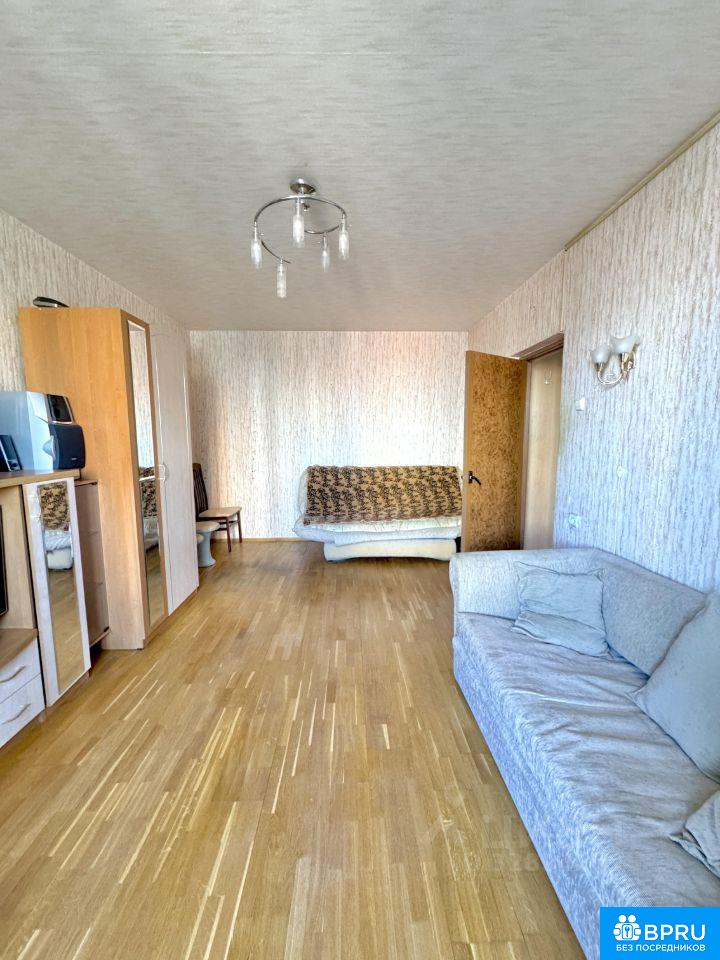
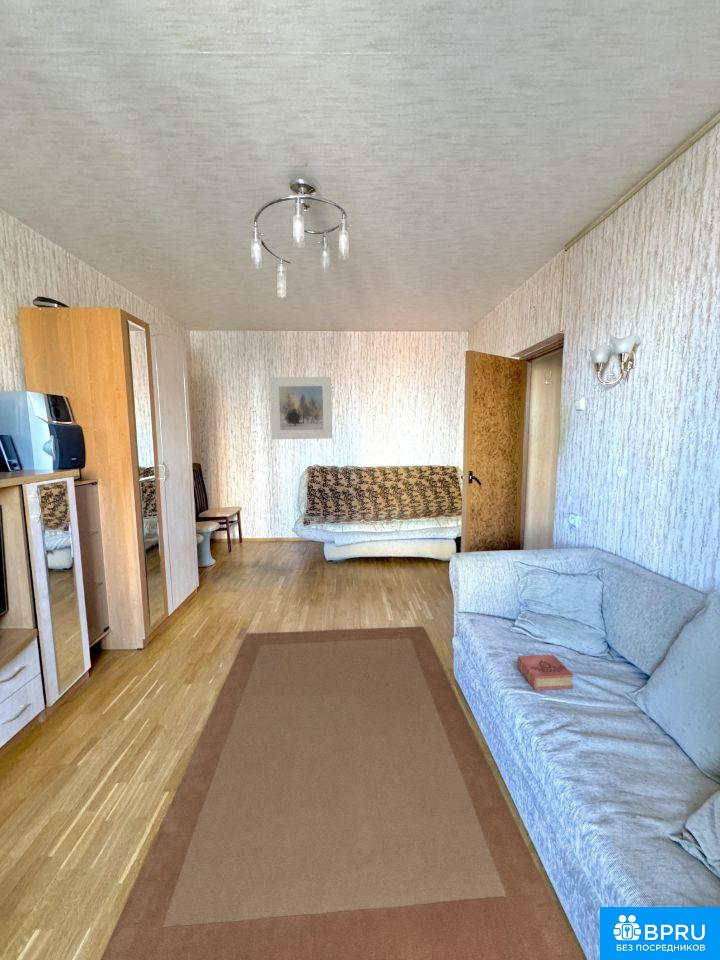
+ rug (337, 723)
+ book (543, 671)
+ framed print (301, 408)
